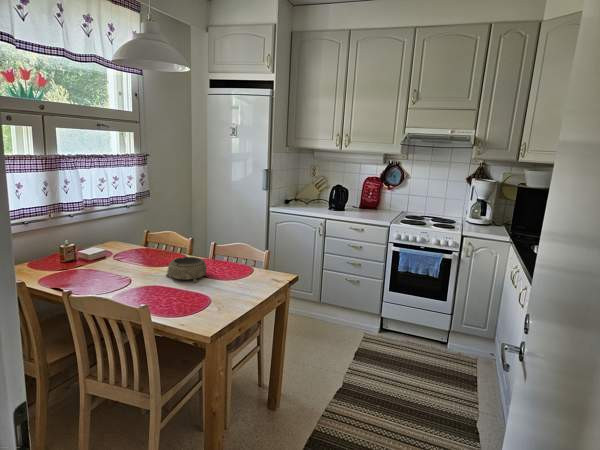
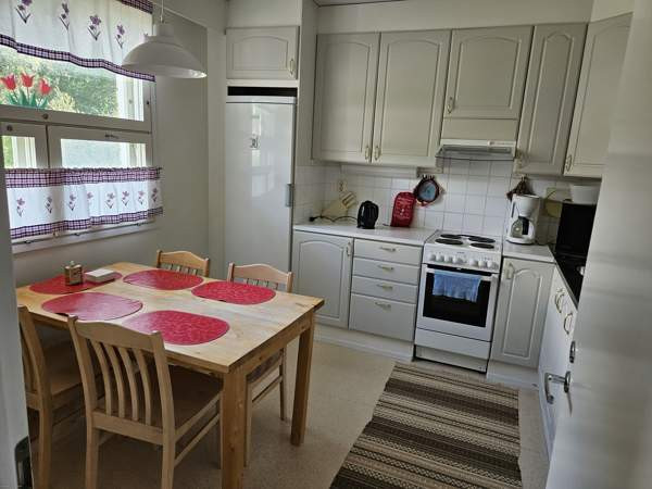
- decorative bowl (188, 268)
